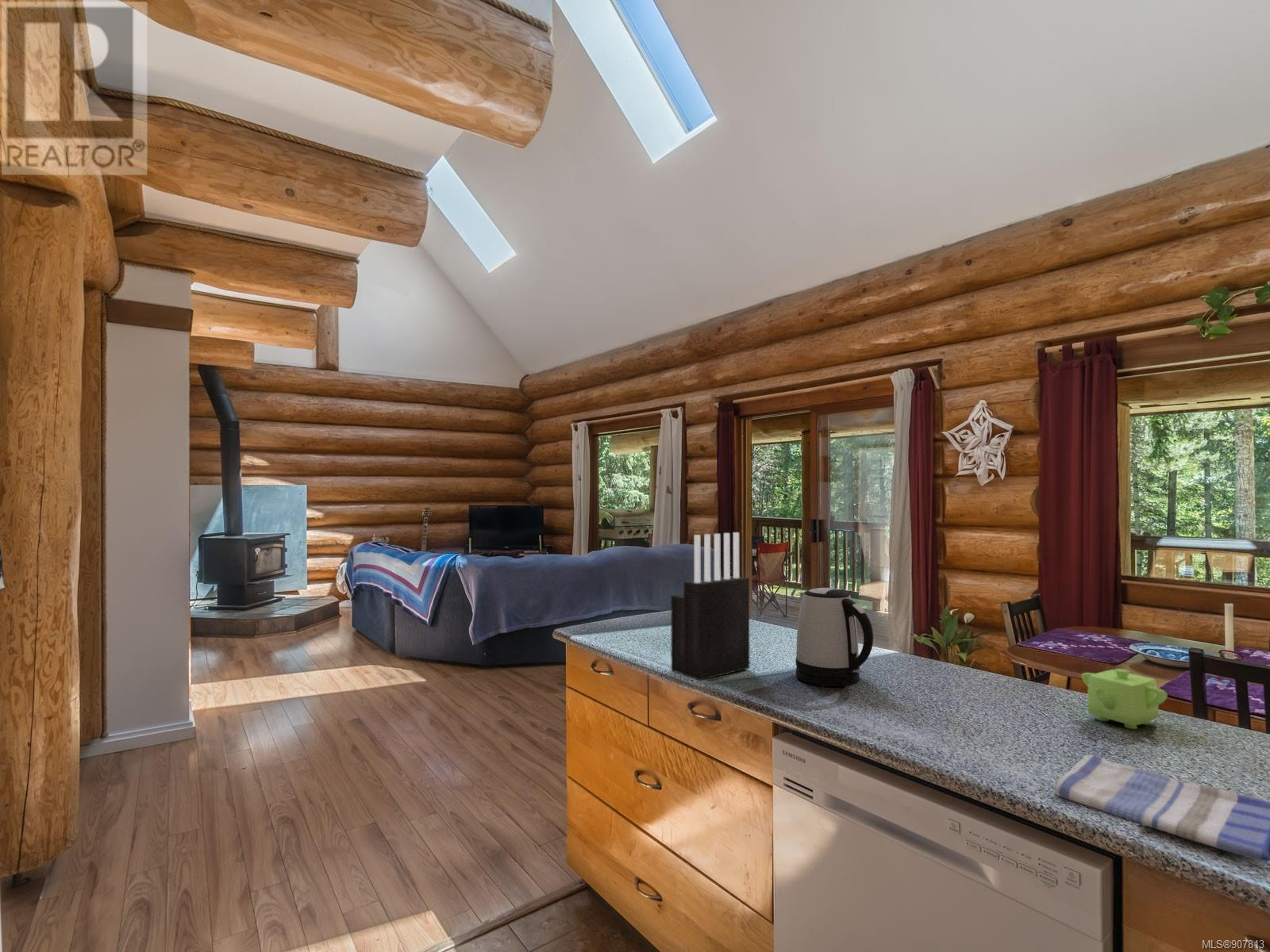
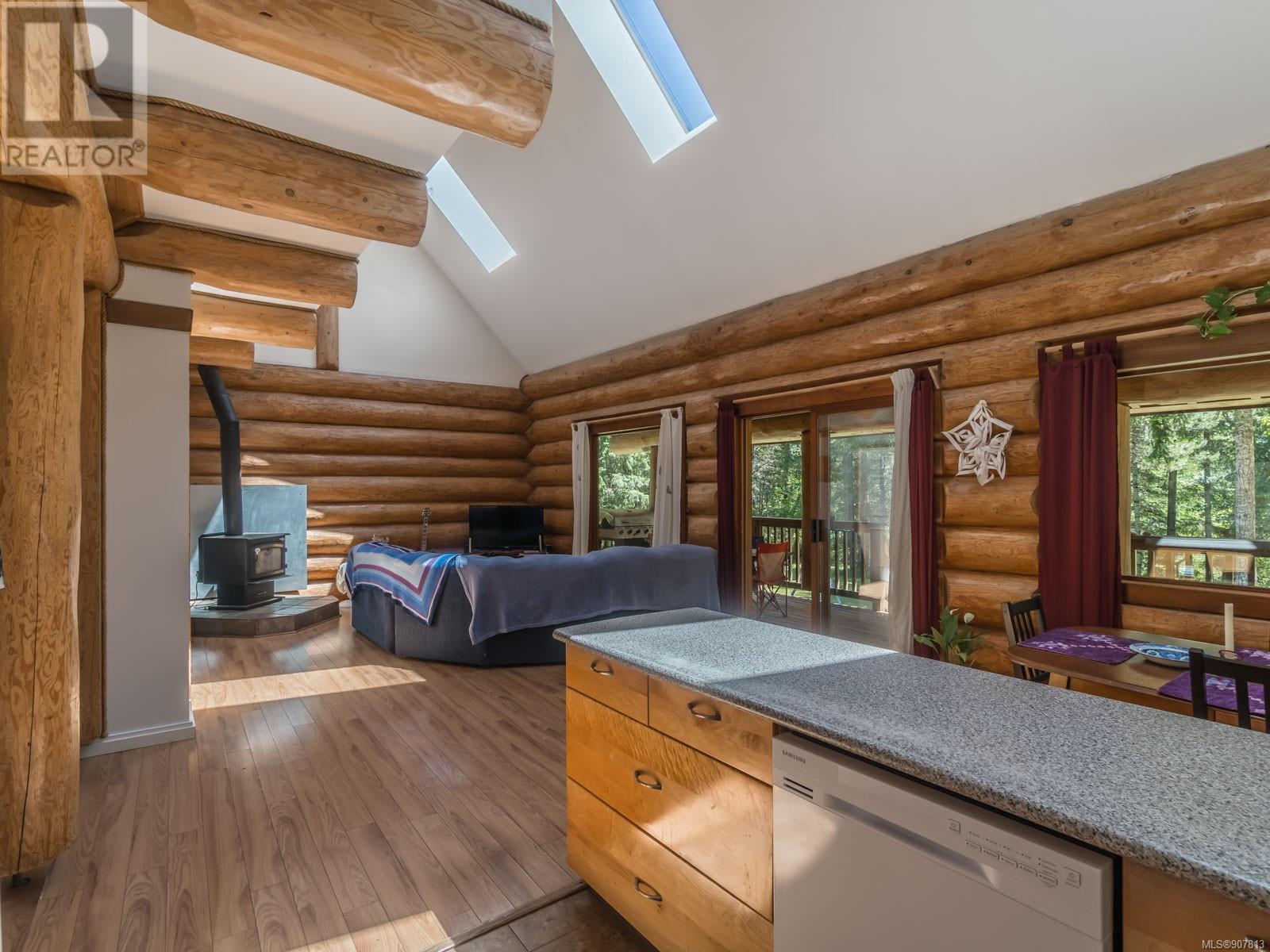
- teapot (1122, 695)
- dish towel (1163, 800)
- knife block (707, 601)
- kettle (834, 635)
